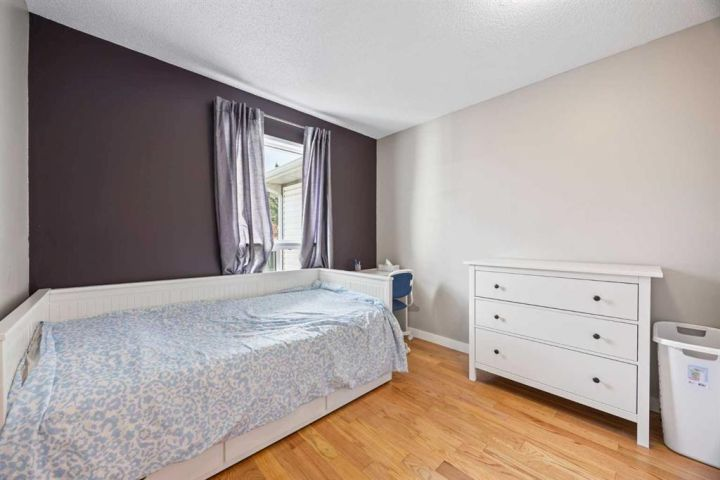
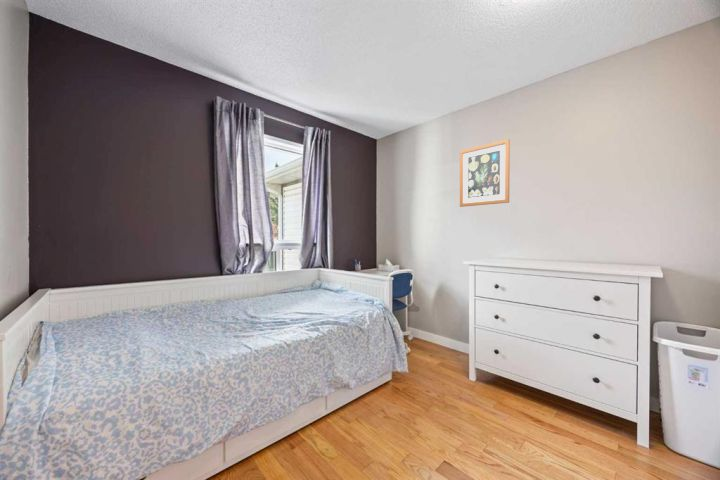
+ wall art (483, 175)
